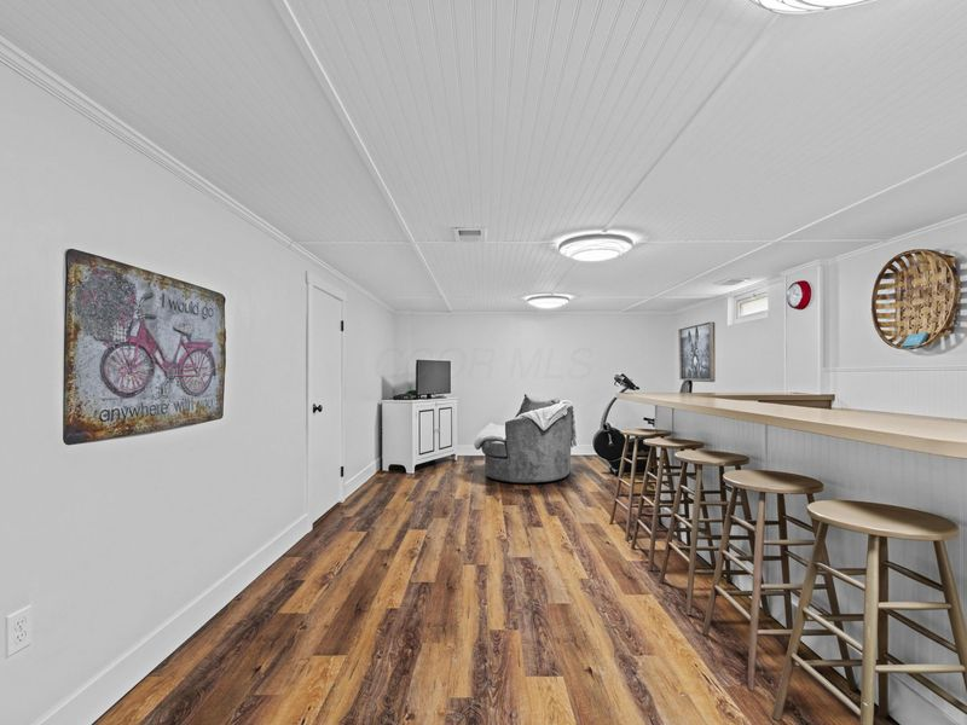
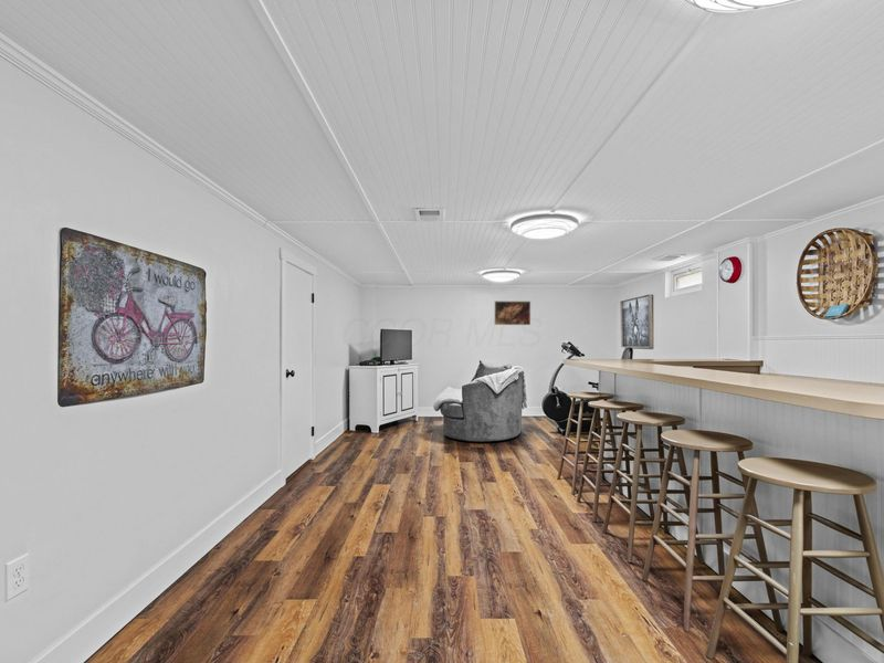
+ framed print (512, 313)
